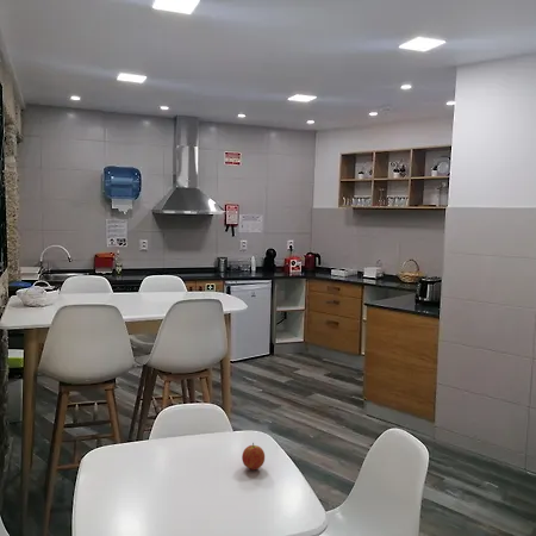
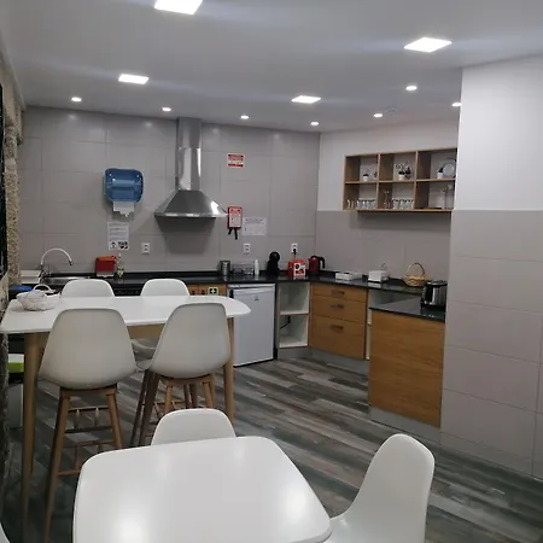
- fruit (253, 455)
